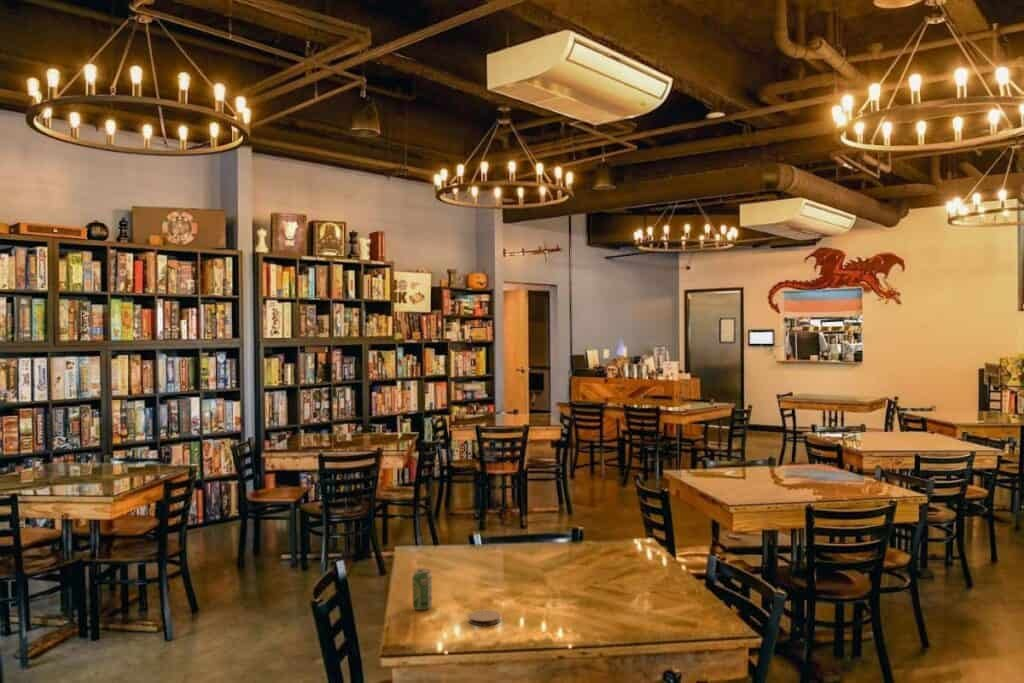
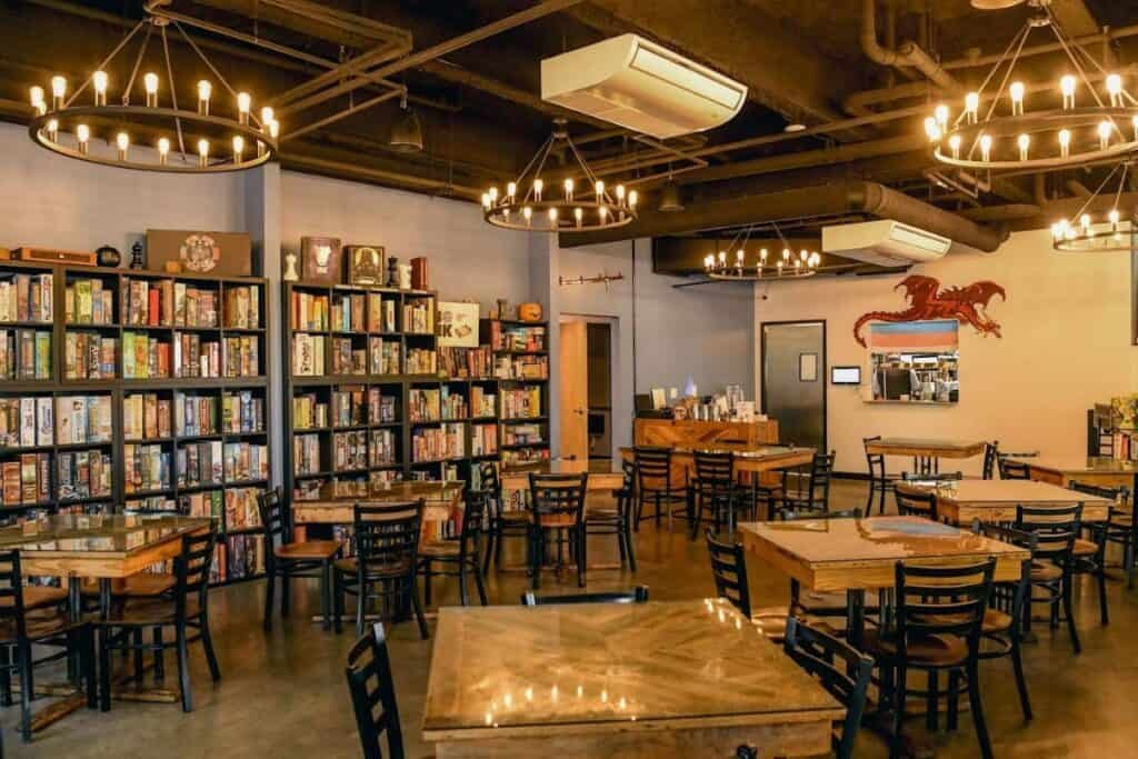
- beverage can (422, 588)
- coaster (484, 617)
